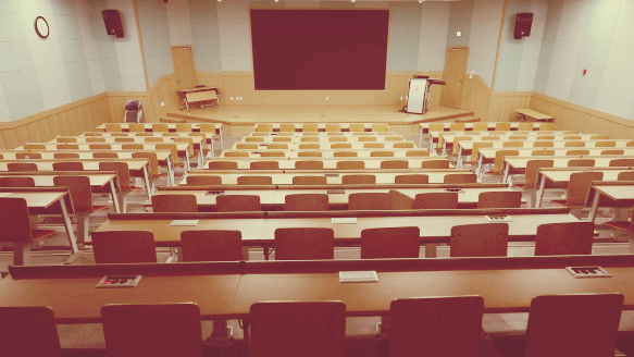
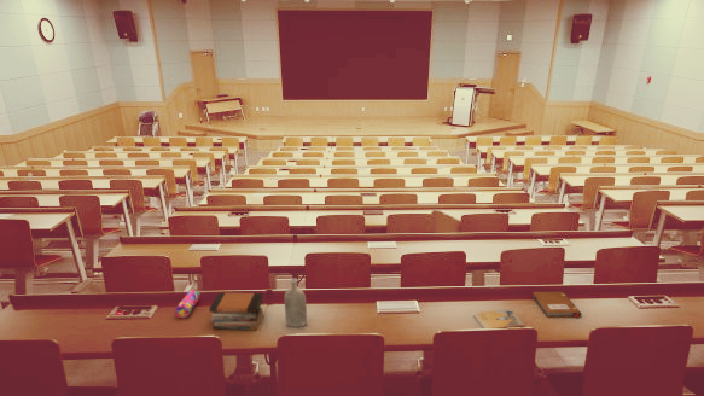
+ book (498, 320)
+ notebook (555, 304)
+ pencil case (187, 303)
+ bottle (295, 302)
+ book stack (237, 310)
